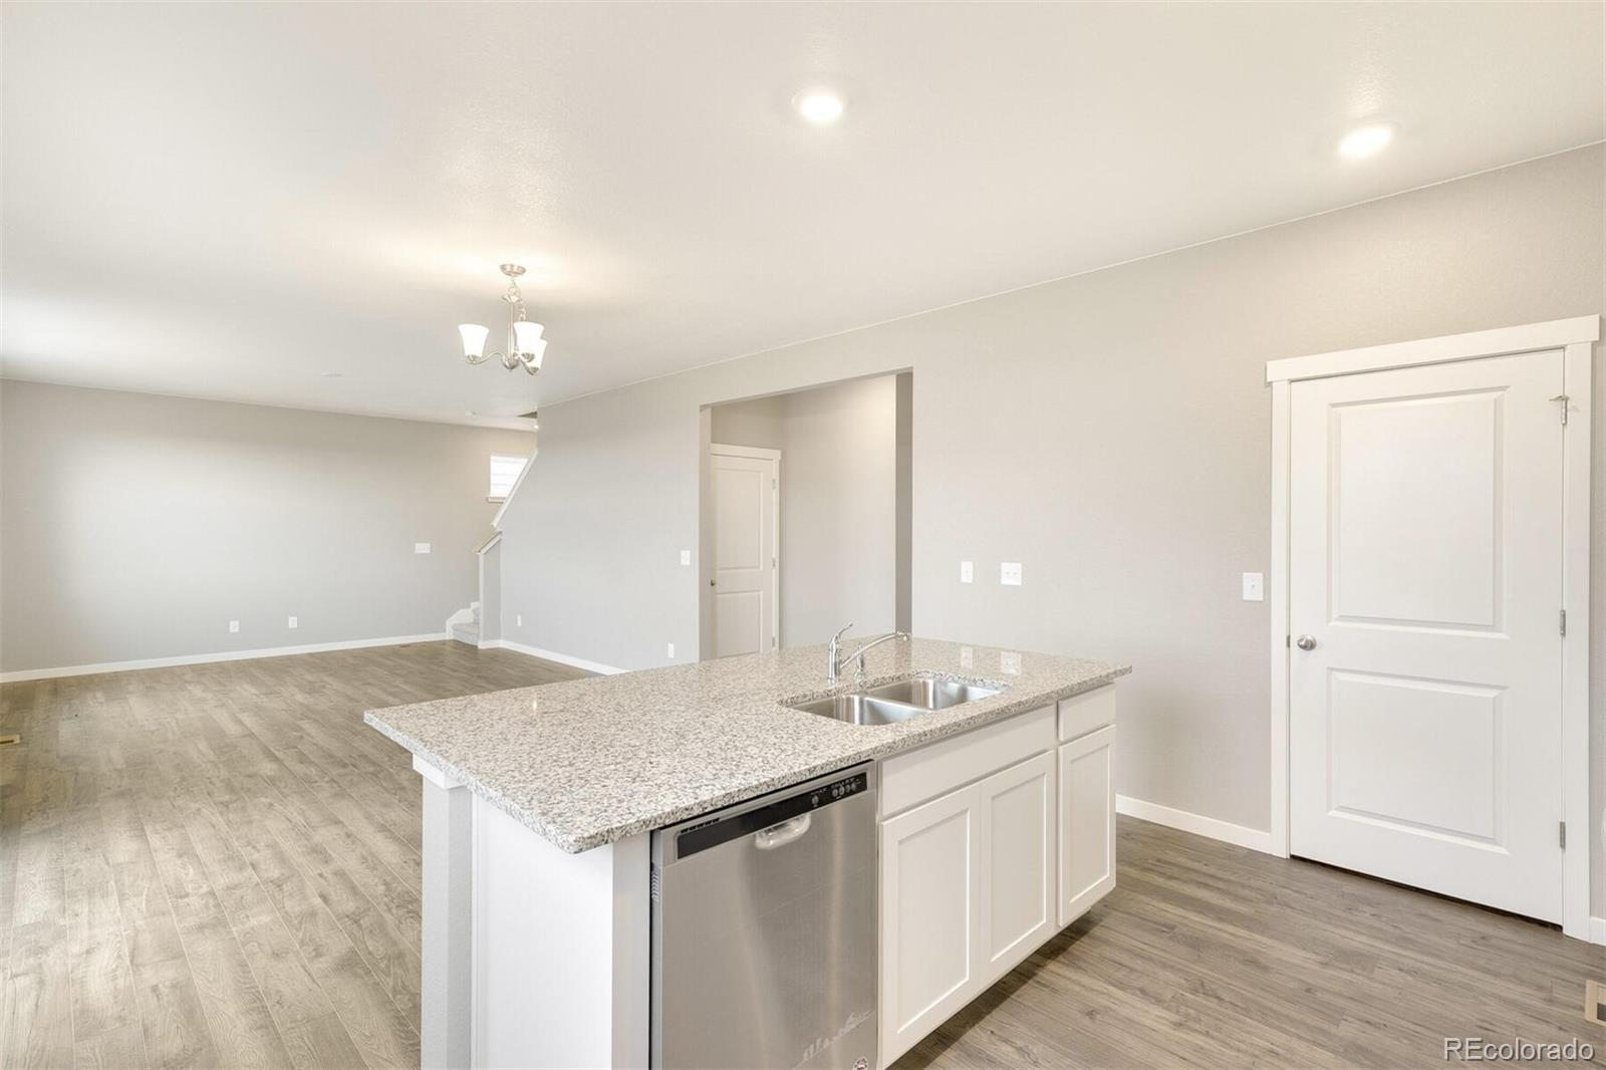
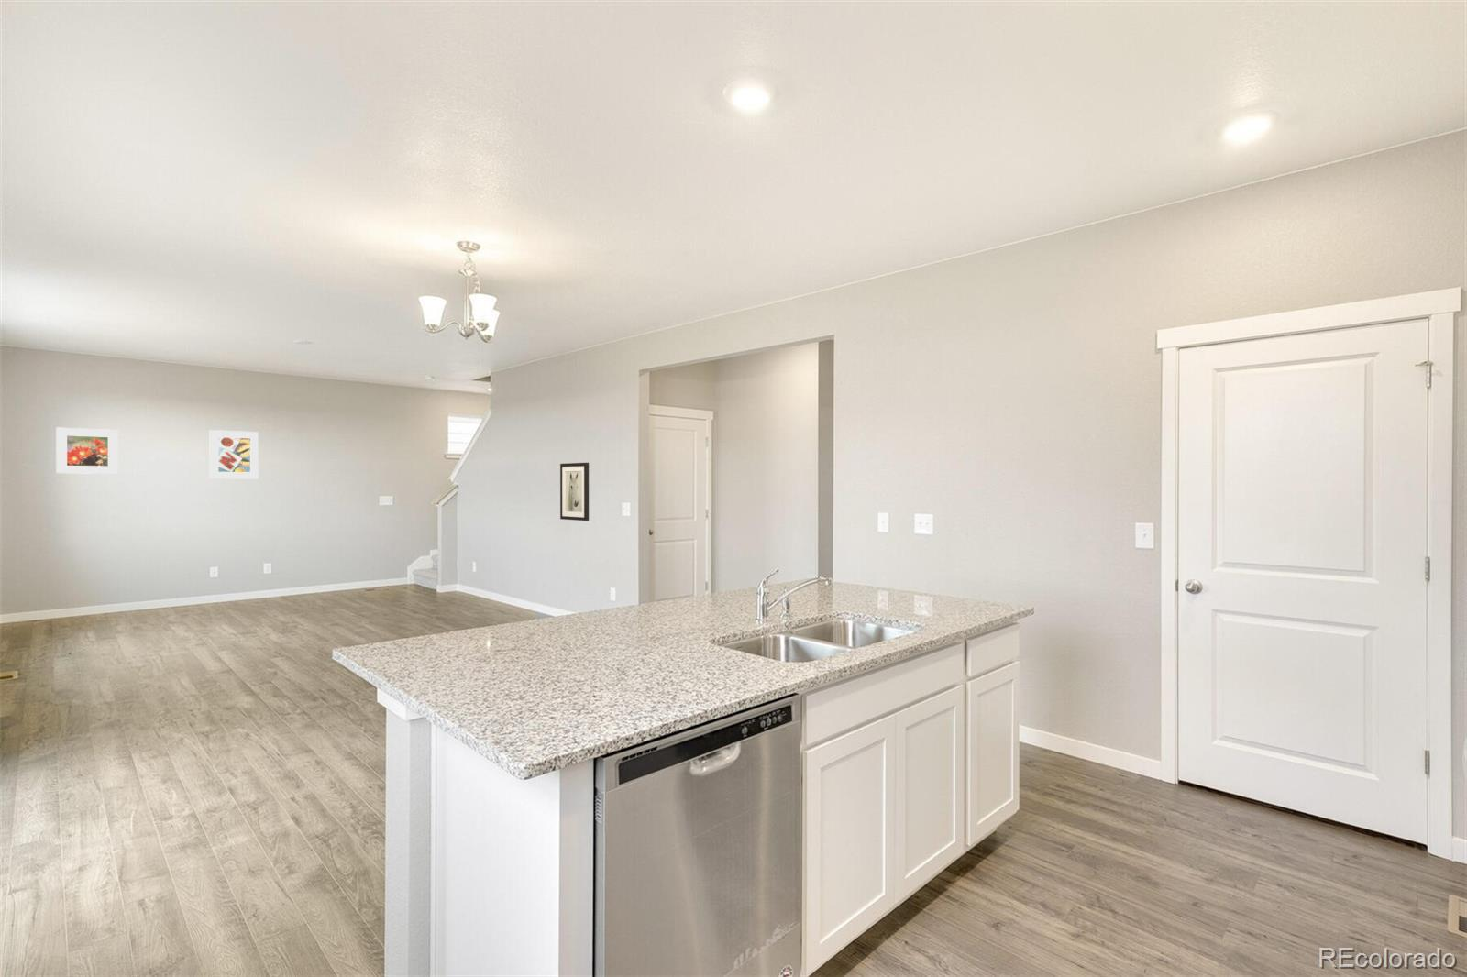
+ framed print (233, 455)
+ wall art (574, 492)
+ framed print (87, 451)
